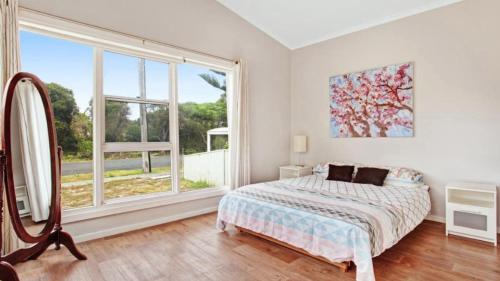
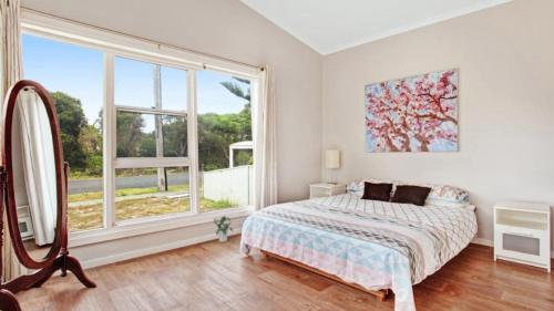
+ potted plant (223, 228)
